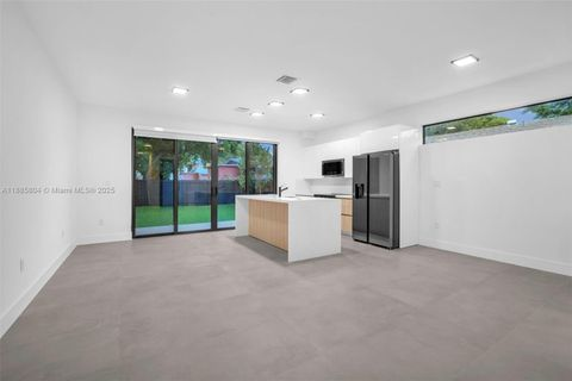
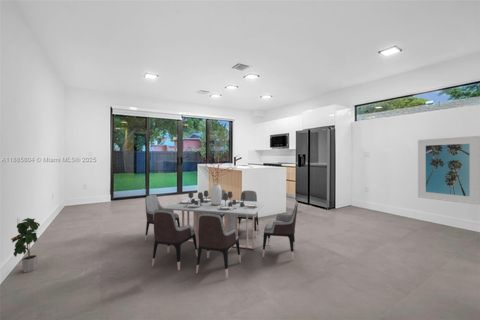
+ dining table (216, 192)
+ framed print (446, 169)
+ potted plant (27, 244)
